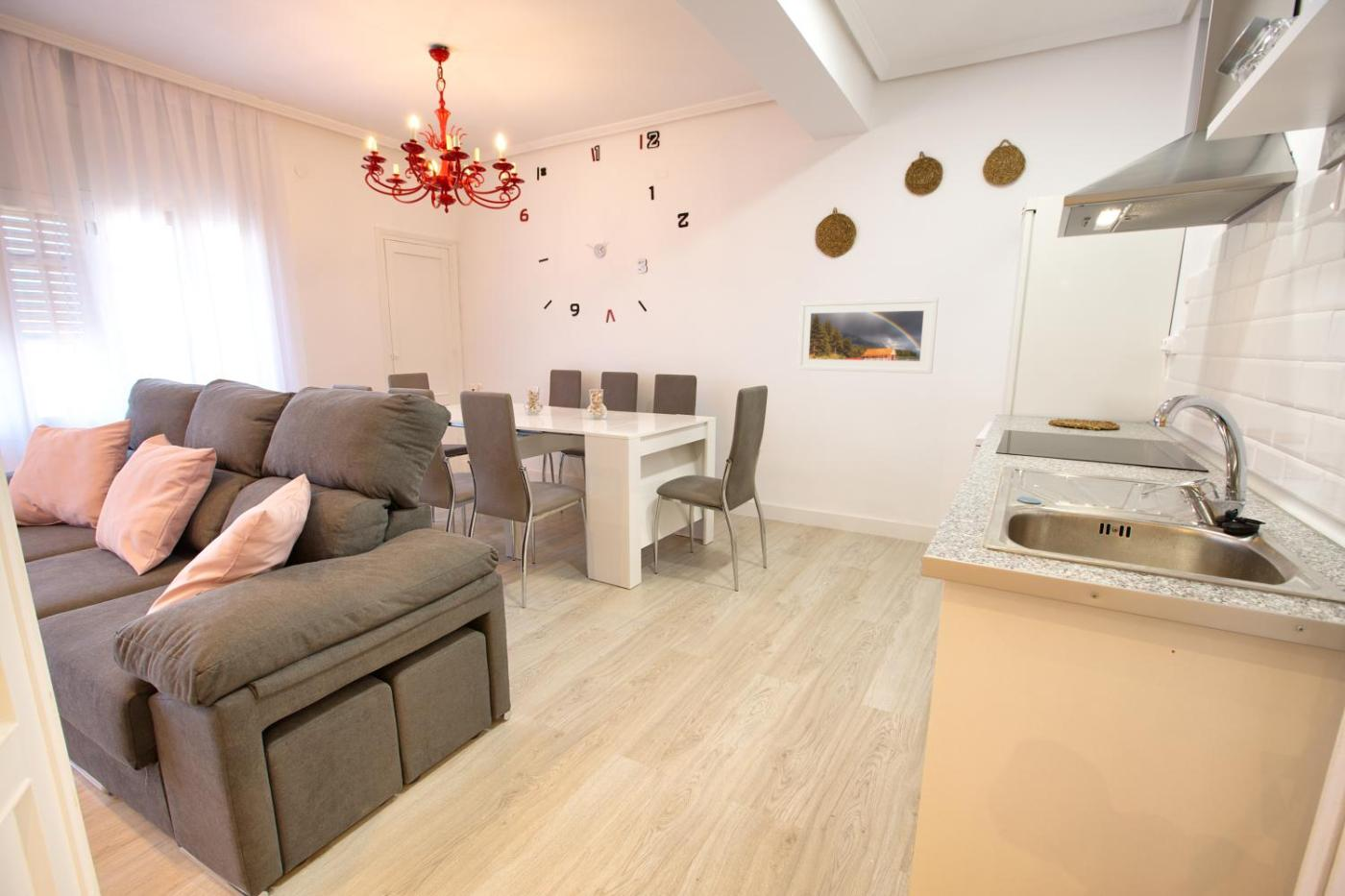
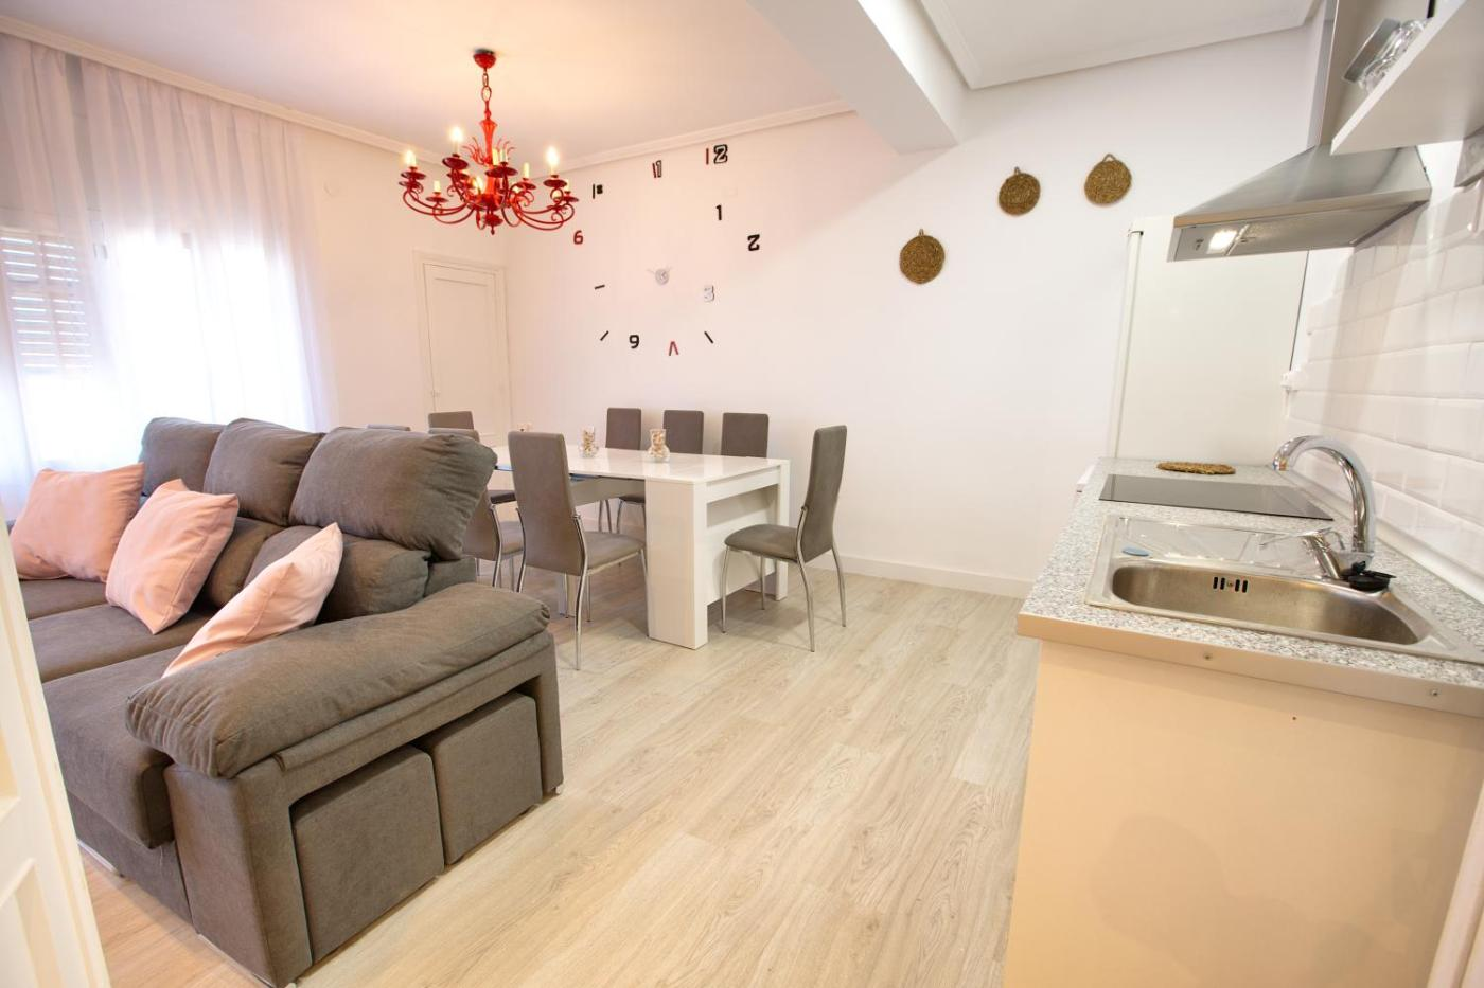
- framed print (863, 336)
